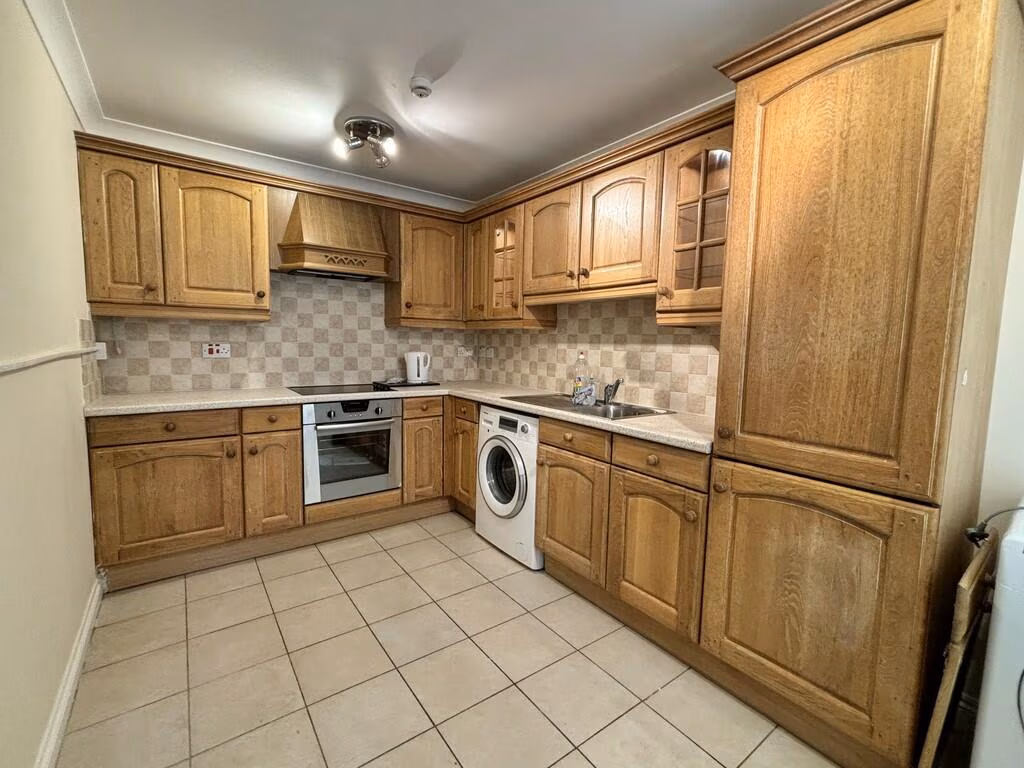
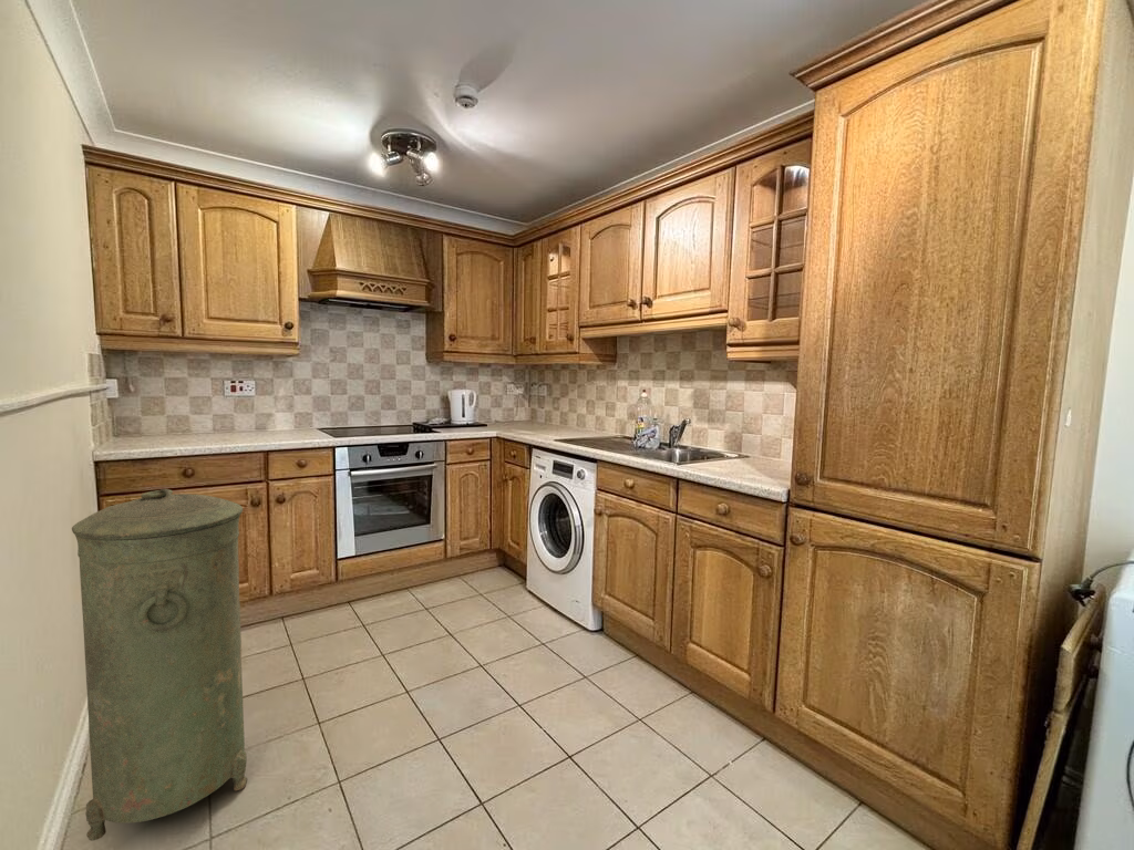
+ trash can (169, 642)
